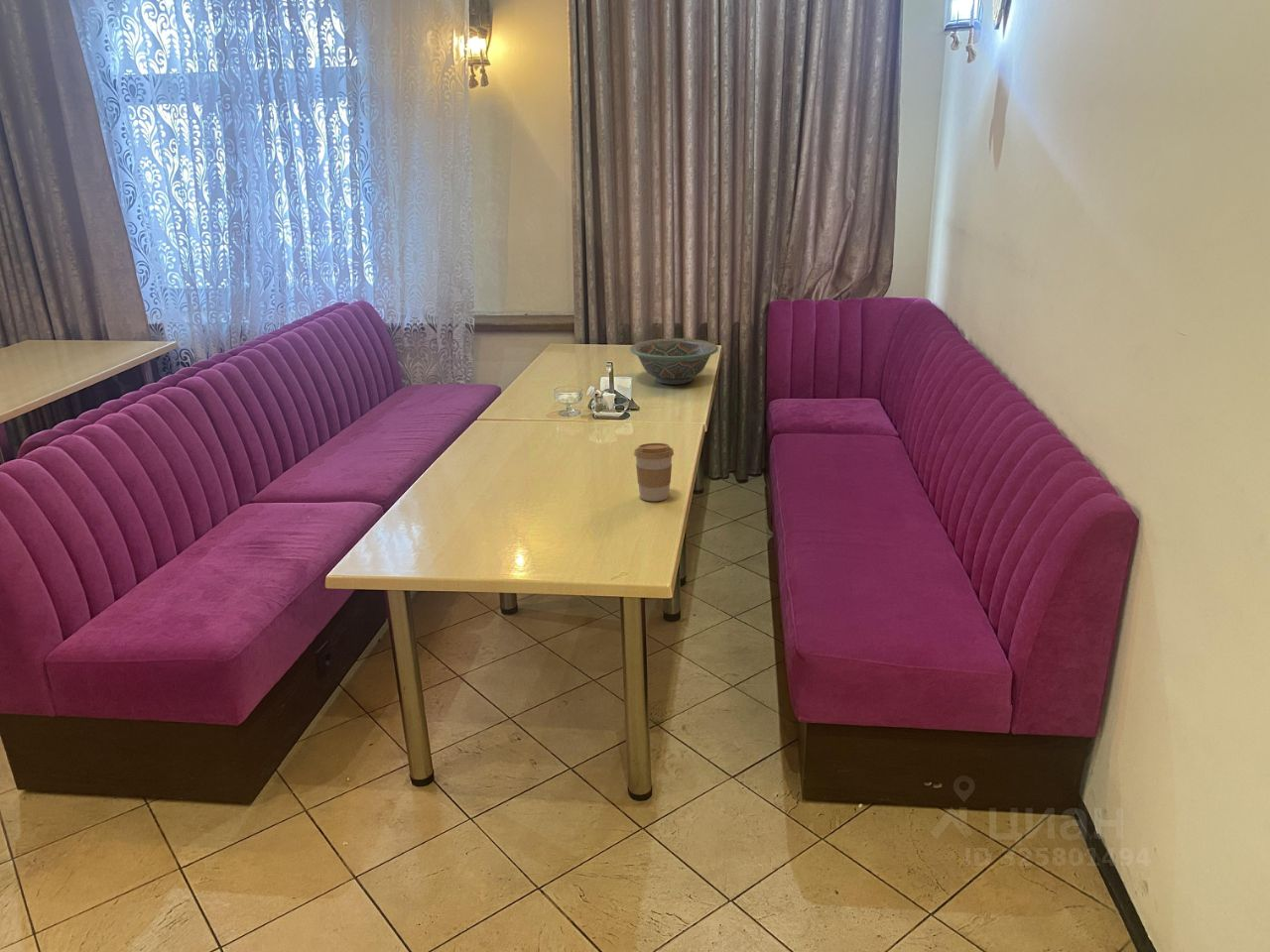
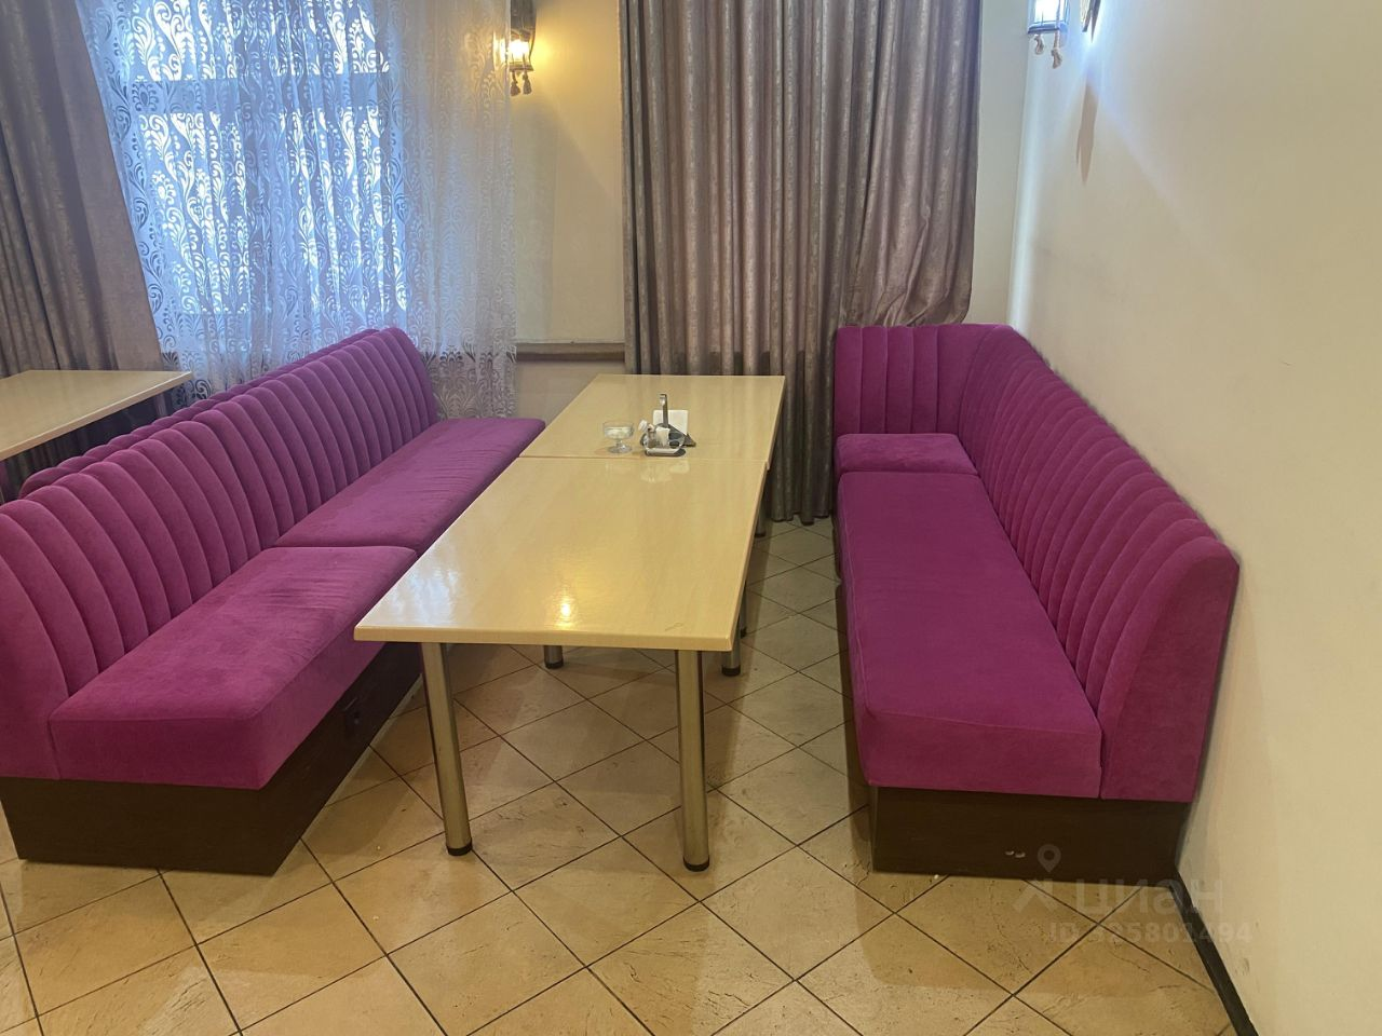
- coffee cup (654, 470)
- decorative bowl (674, 363)
